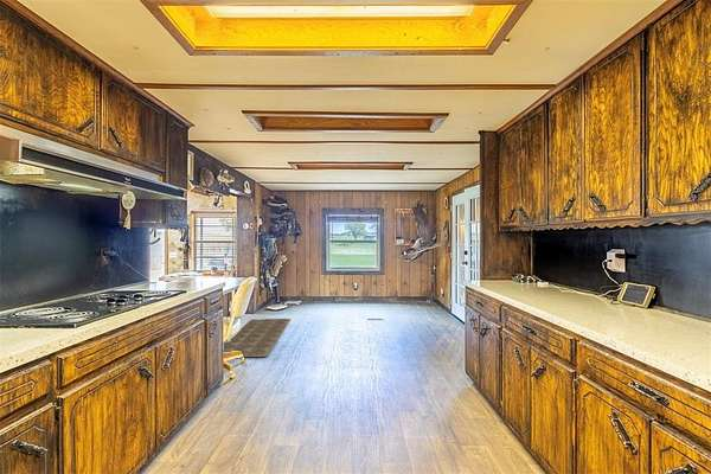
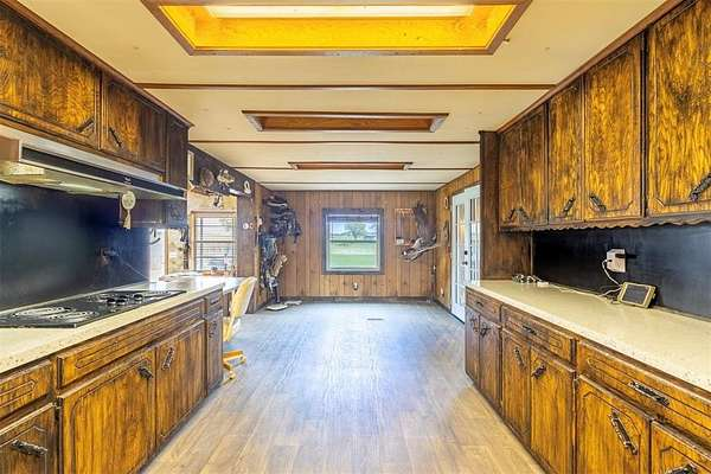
- rug (257, 333)
